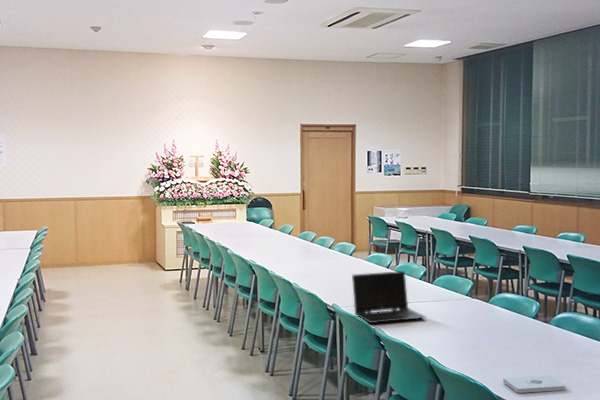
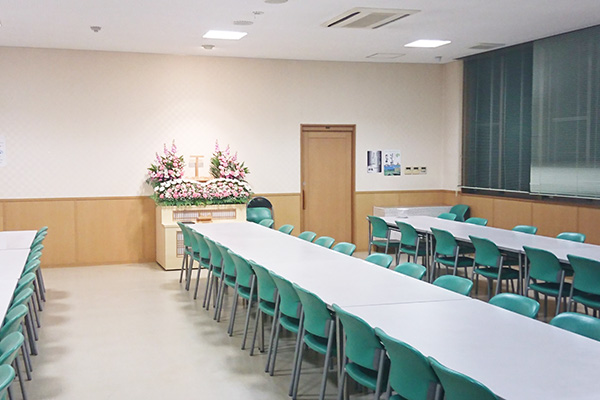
- notepad (534, 383)
- laptop computer (388, 296)
